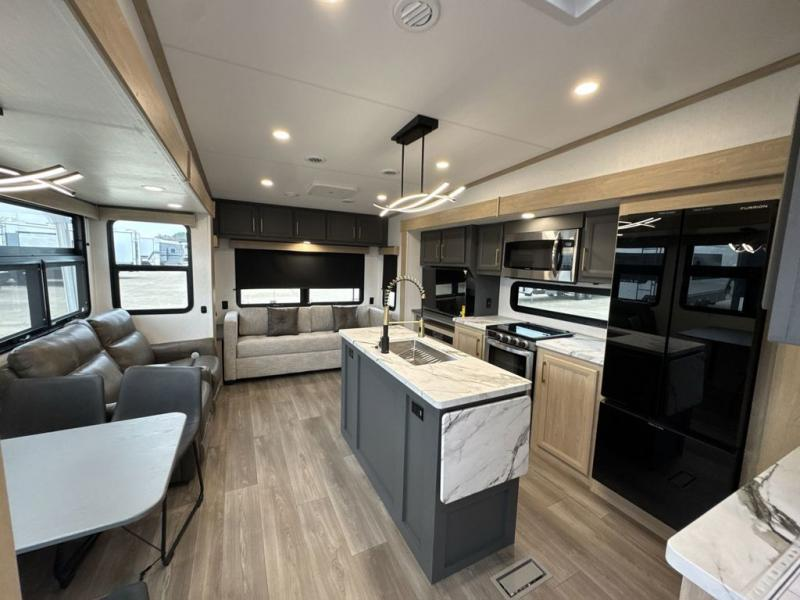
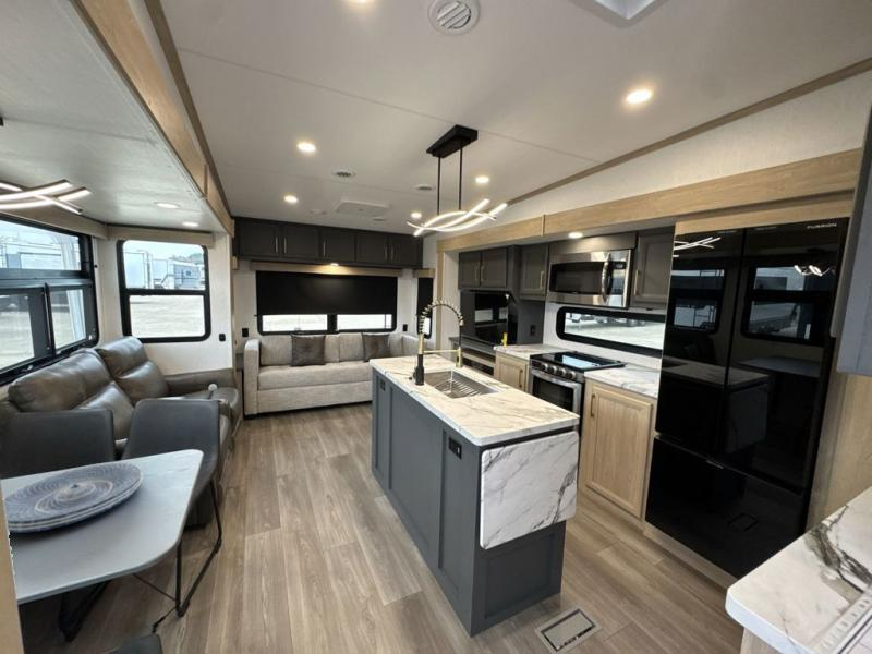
+ placemat (75, 494)
